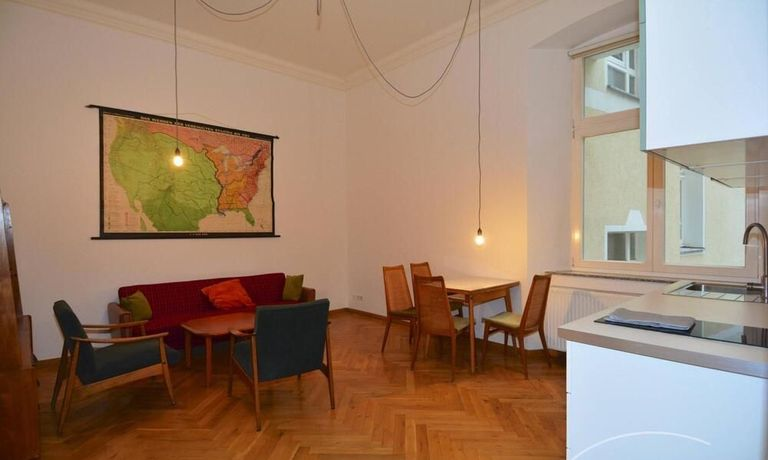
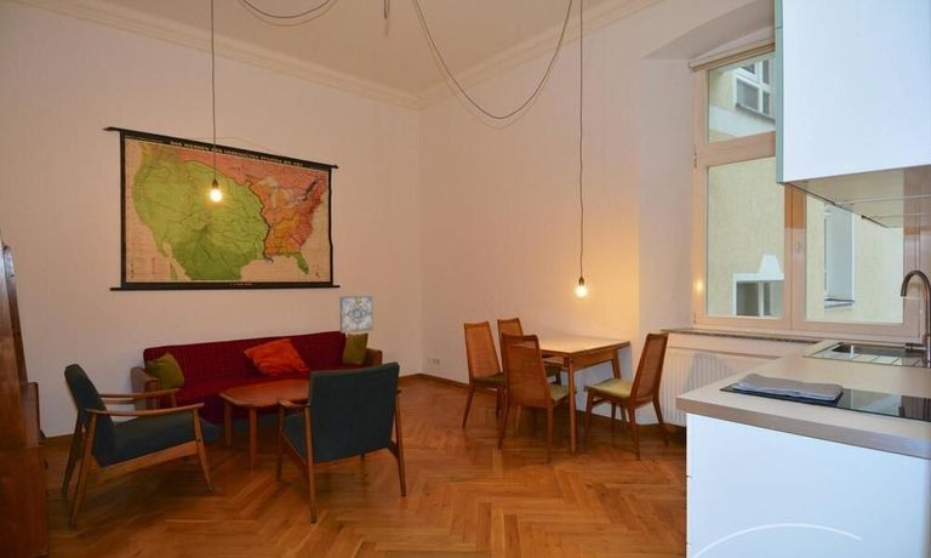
+ wall art (356, 313)
